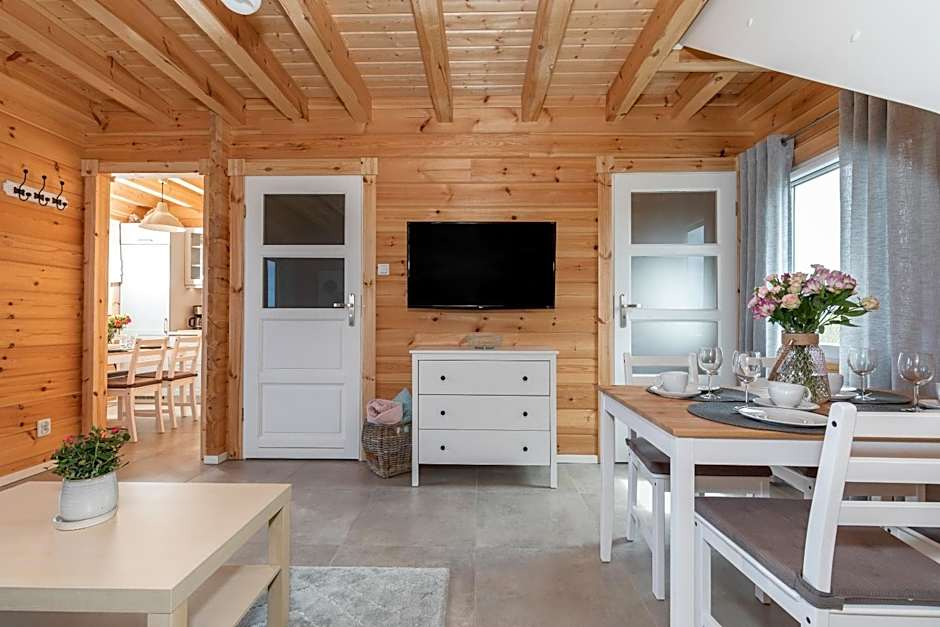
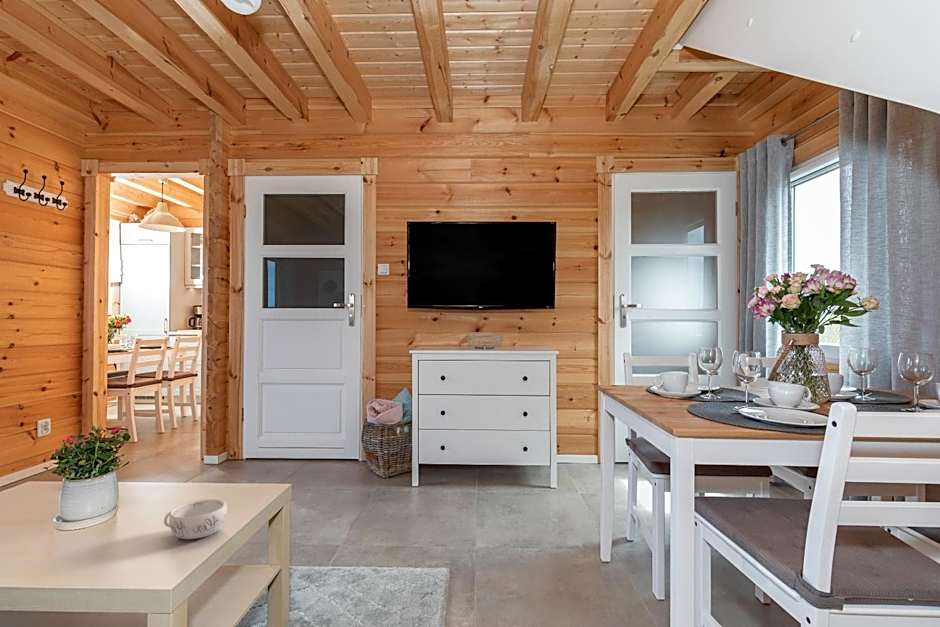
+ decorative bowl (194, 520)
